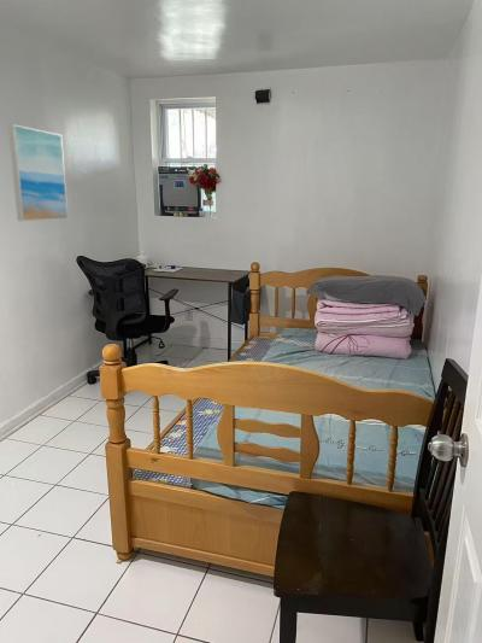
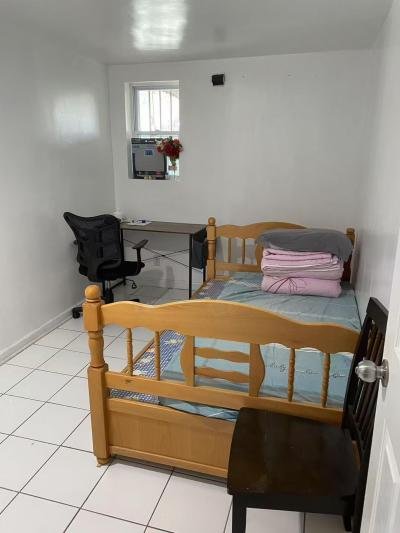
- wall art (40, 175)
